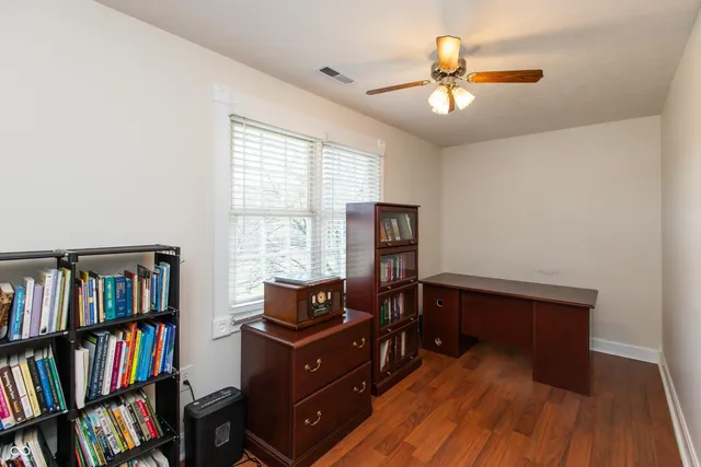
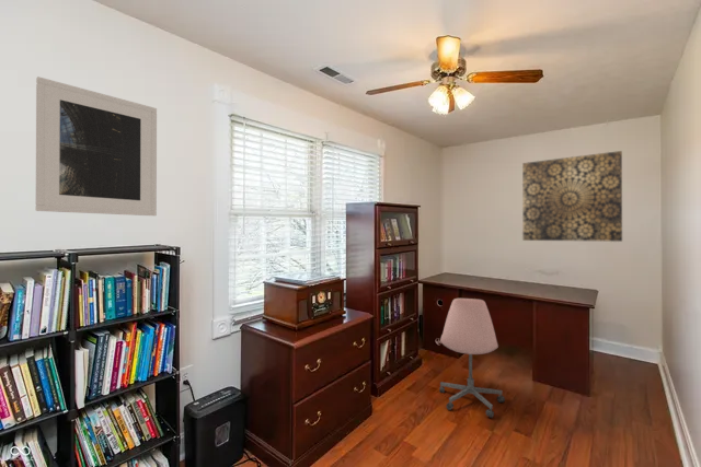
+ wall art (568, 199)
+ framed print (102, 153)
+ office chair (471, 347)
